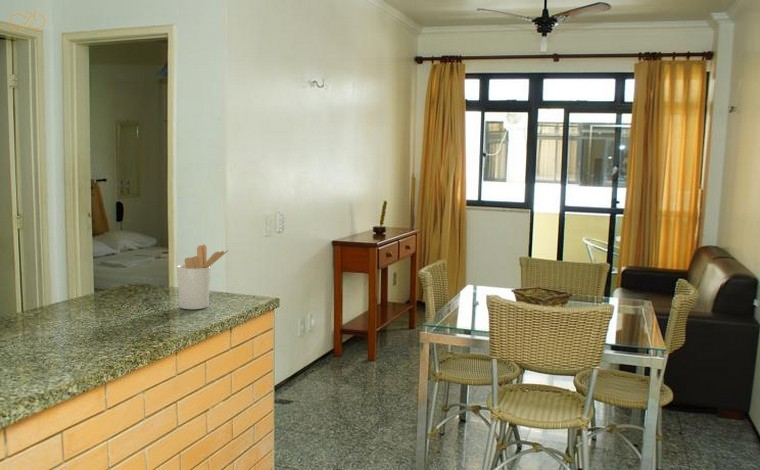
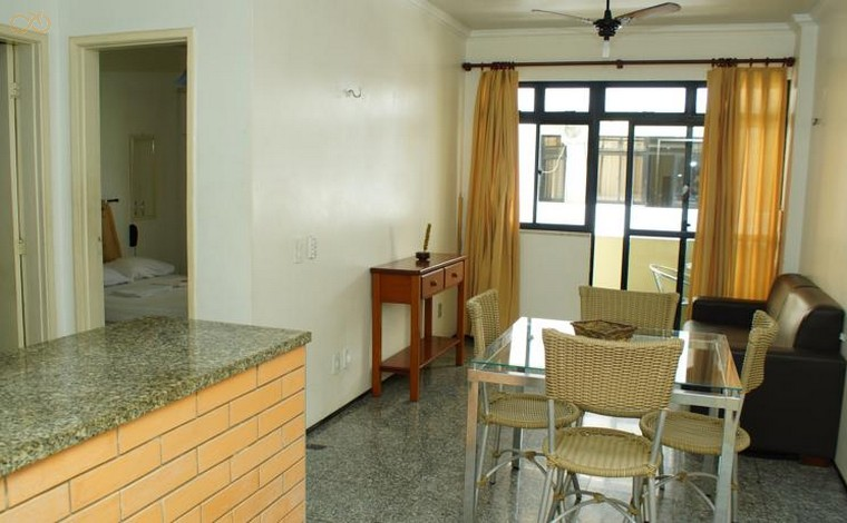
- utensil holder (202, 276)
